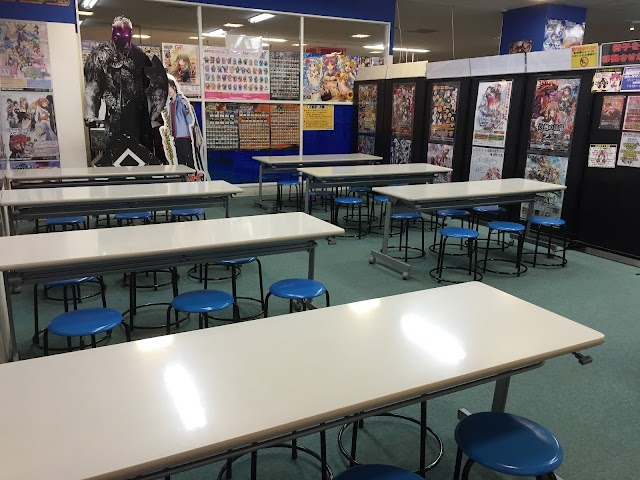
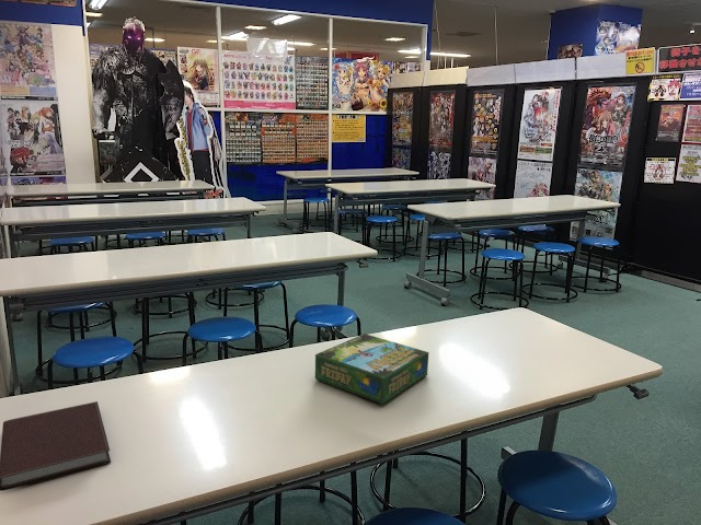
+ notebook (54, 441)
+ board game (371, 365)
